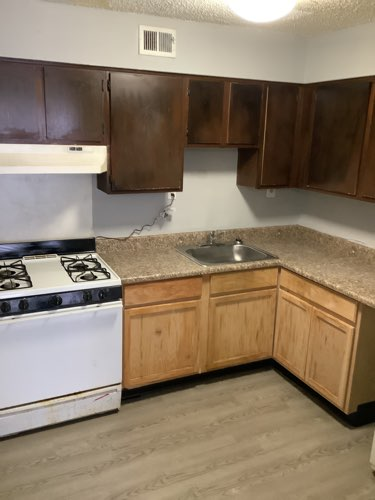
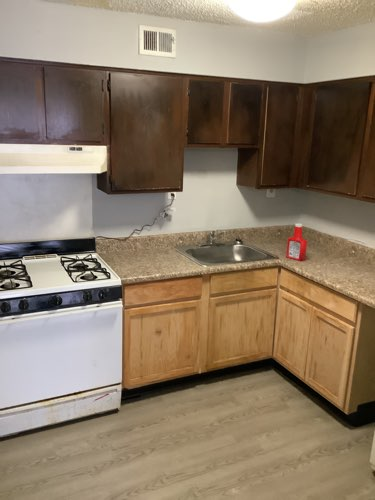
+ soap bottle (297, 241)
